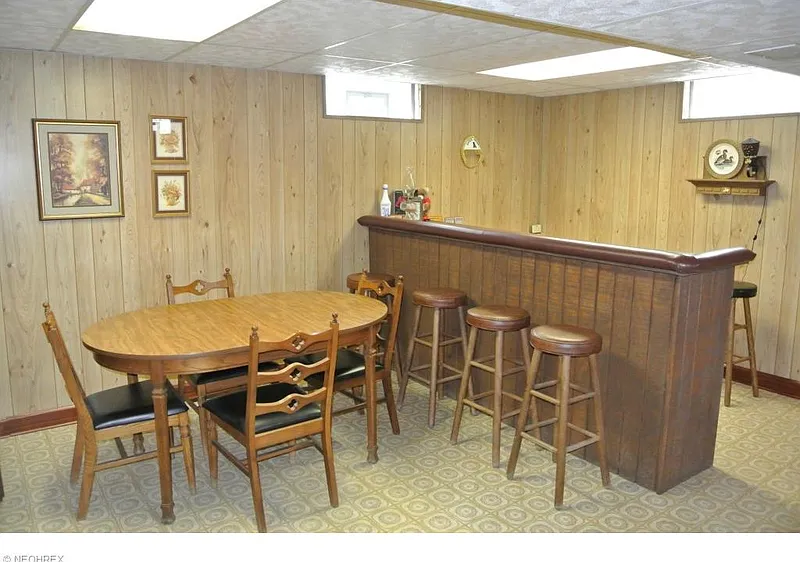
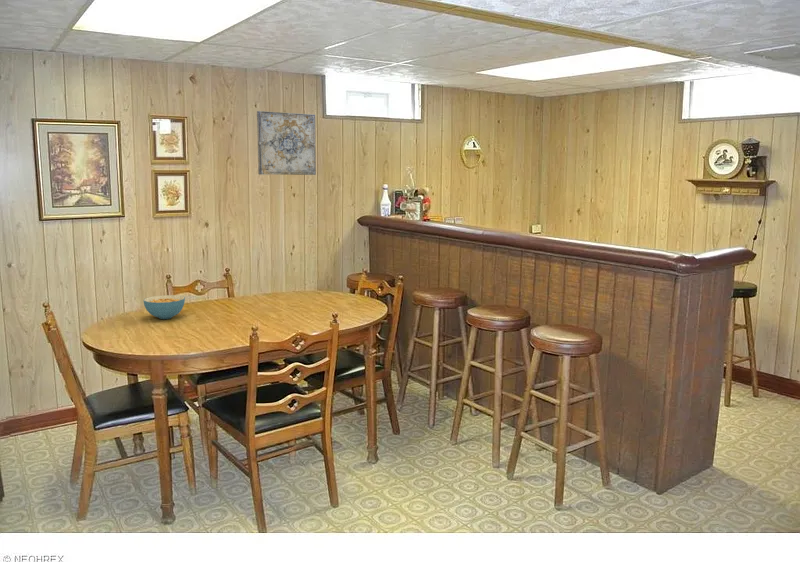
+ wall art (287, 144)
+ cereal bowl (164, 308)
